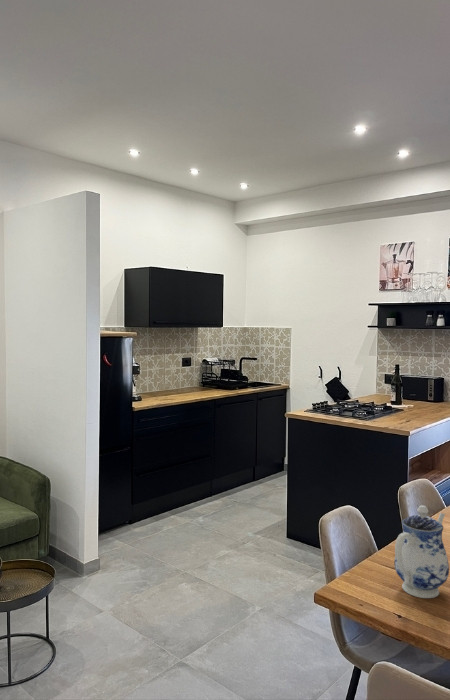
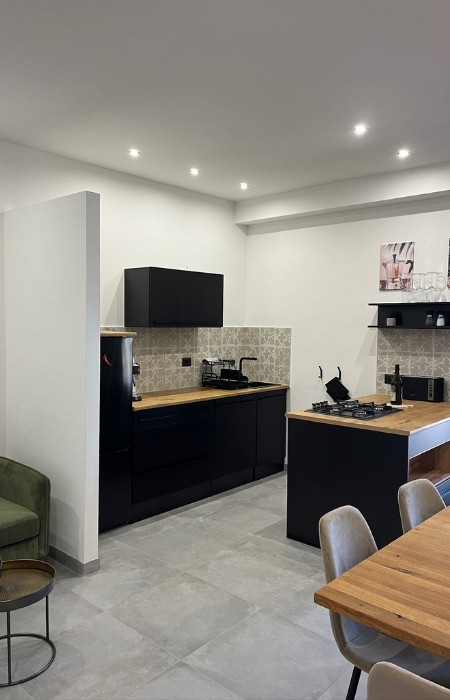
- teapot (421, 547)
